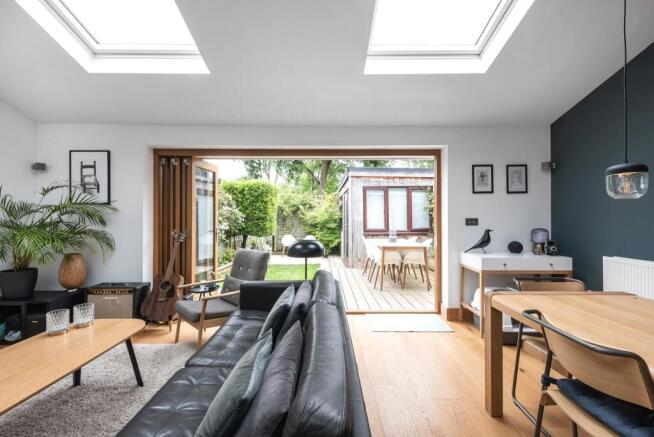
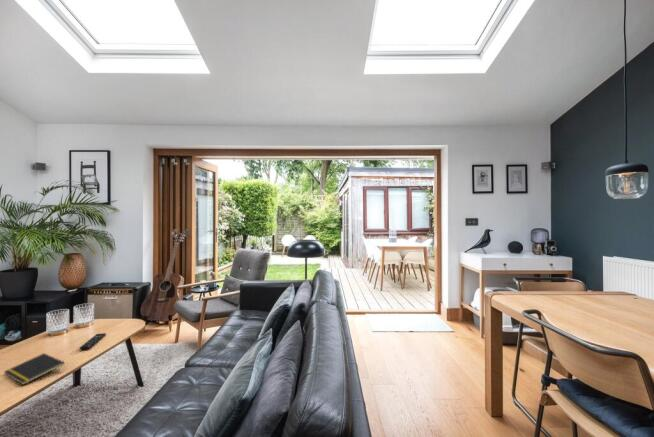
+ notepad (34, 367)
+ remote control (93, 341)
